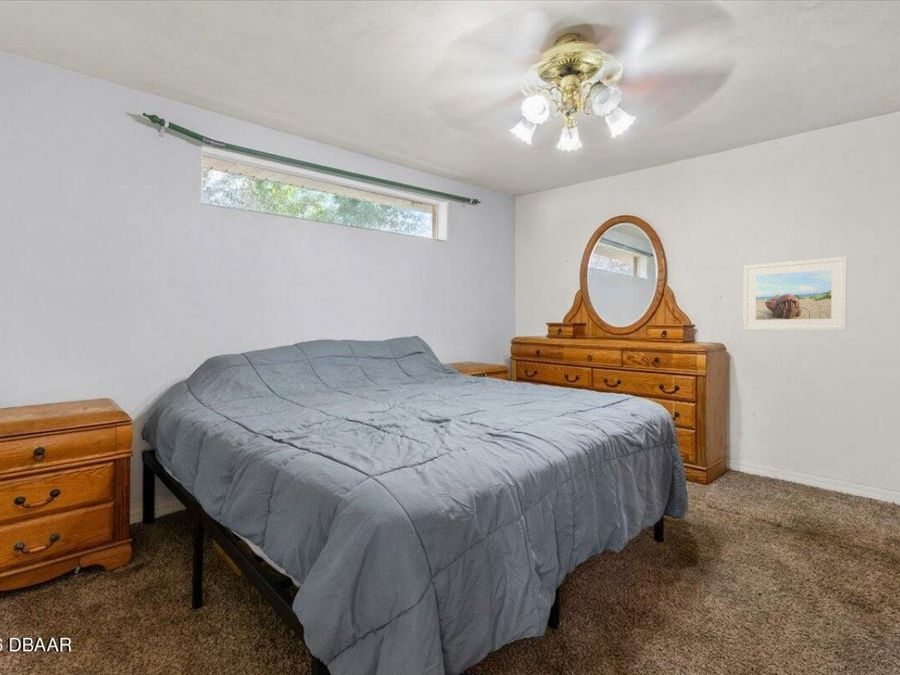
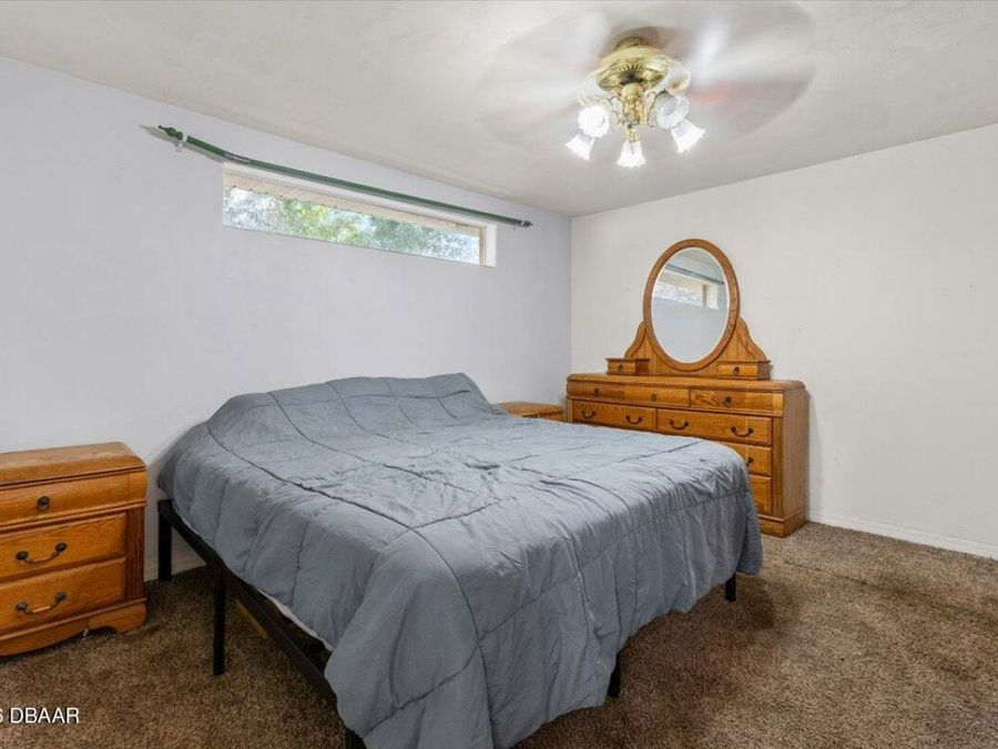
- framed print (792, 296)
